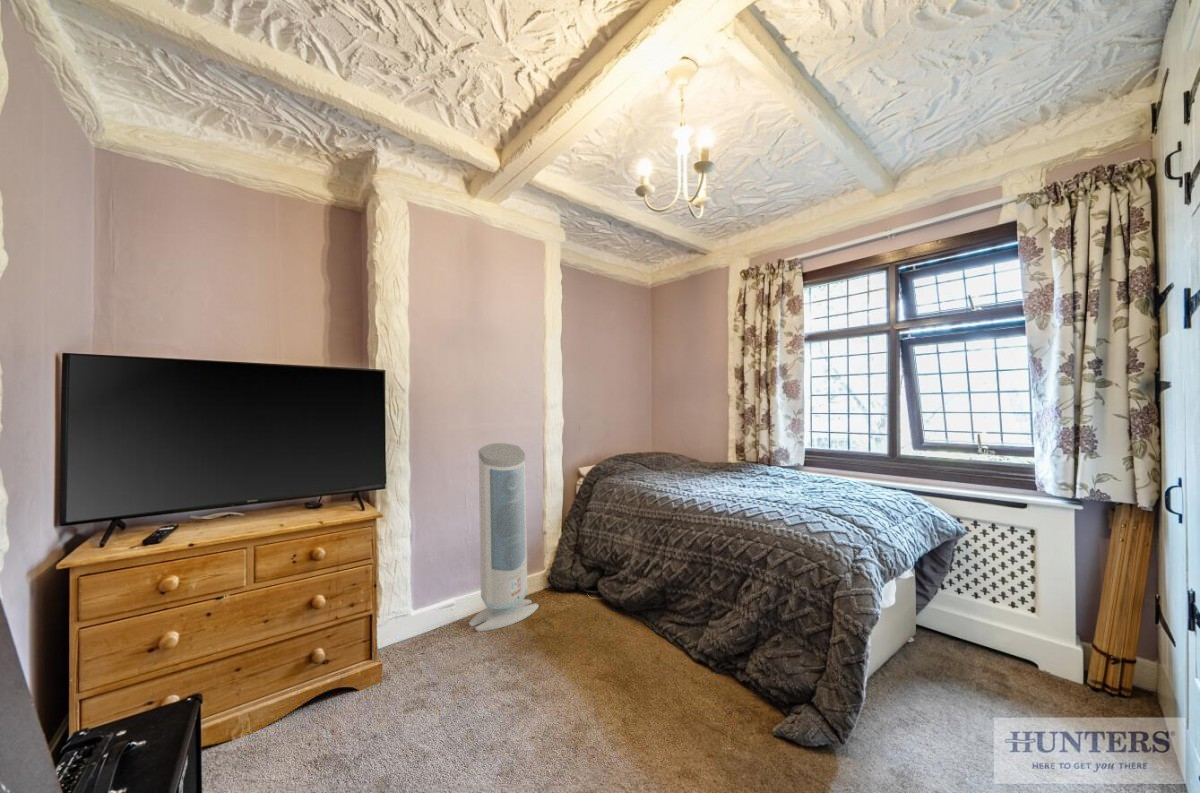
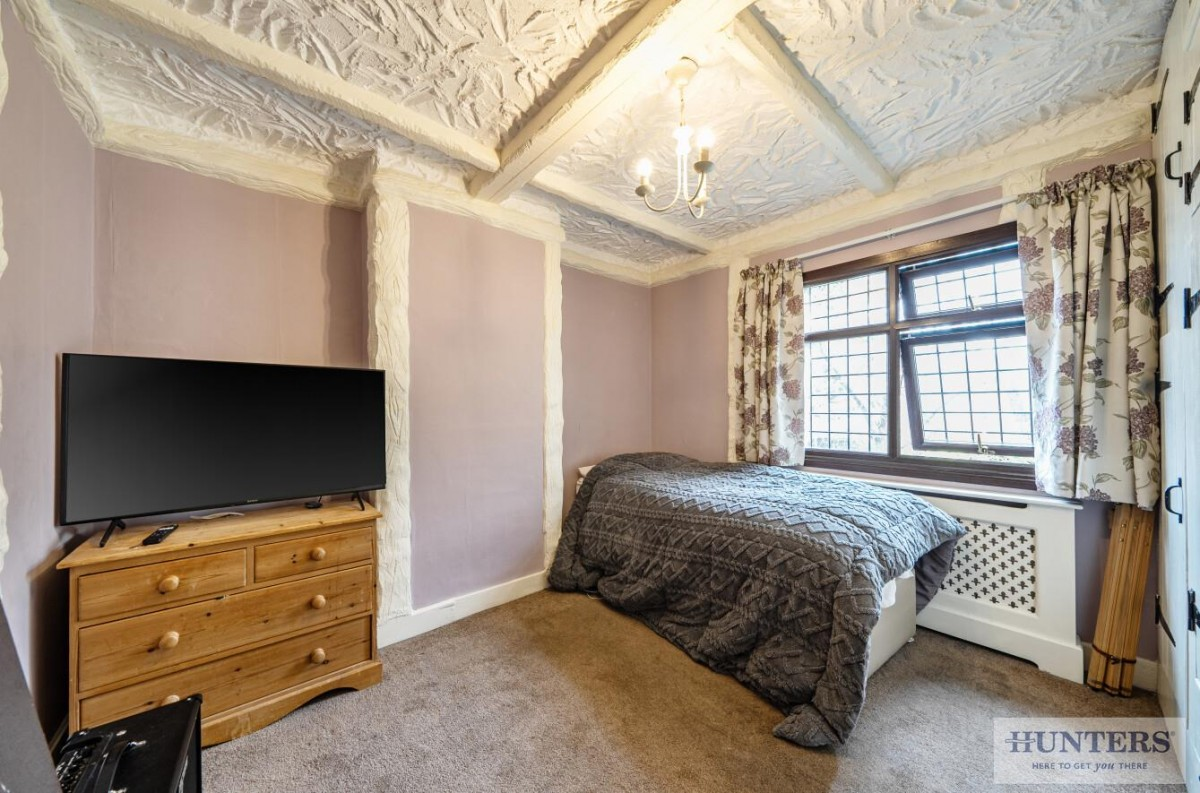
- air purifier (503, 529)
